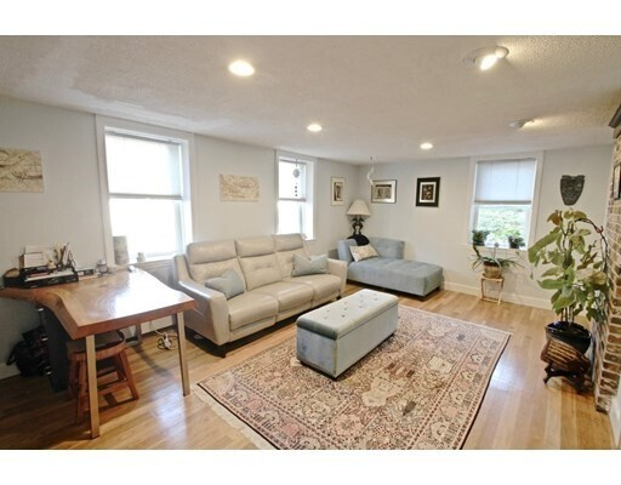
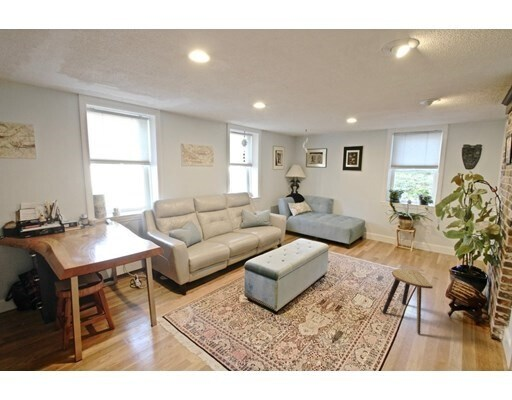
+ stool (405, 295)
